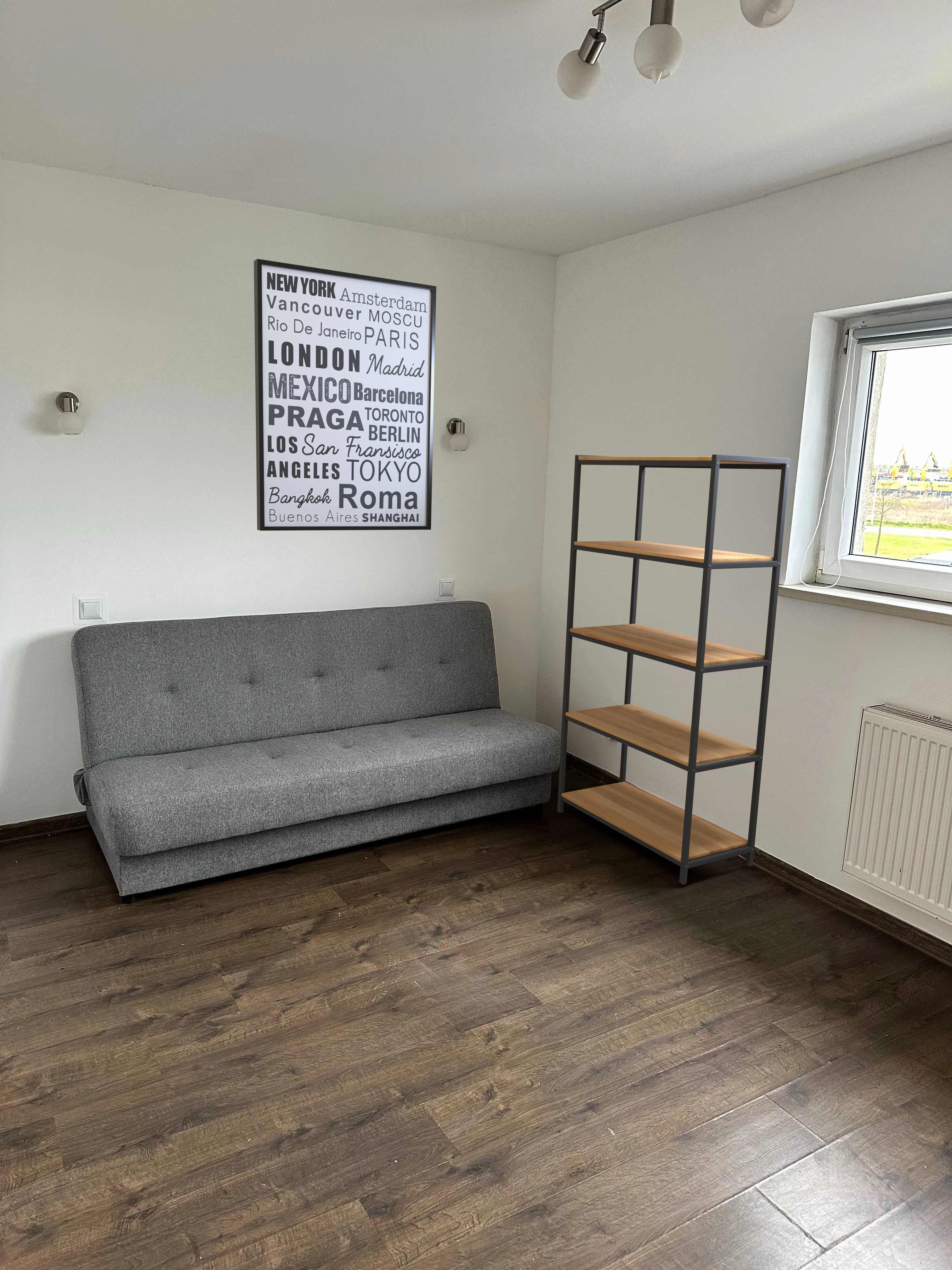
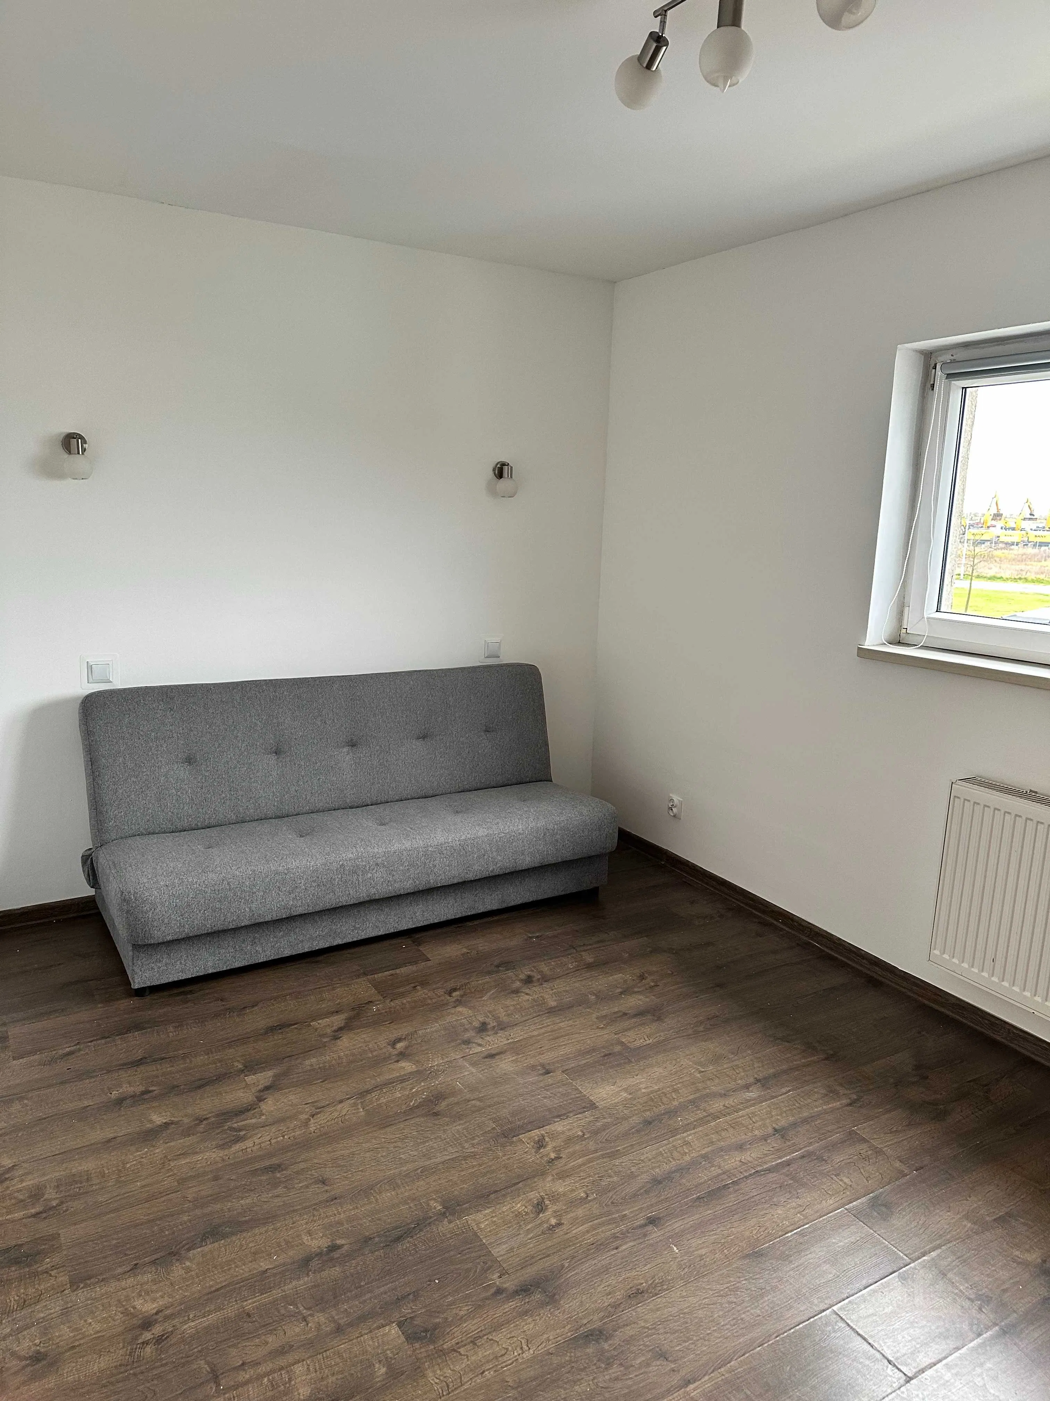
- bookshelf (661, 655)
- wall art (349, 405)
